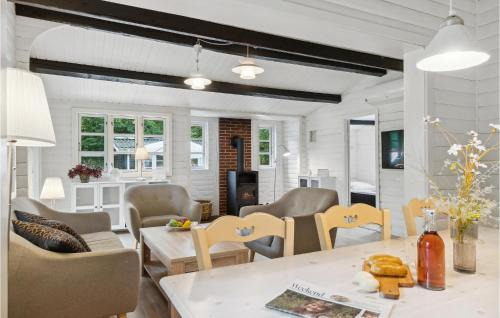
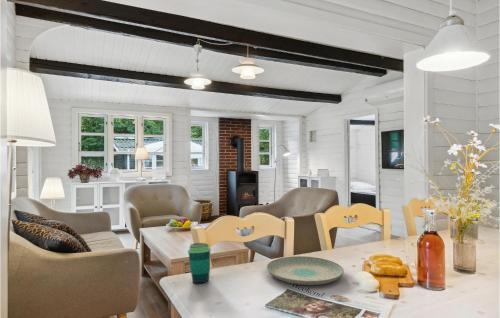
+ plate (304, 270)
+ cup (199, 262)
